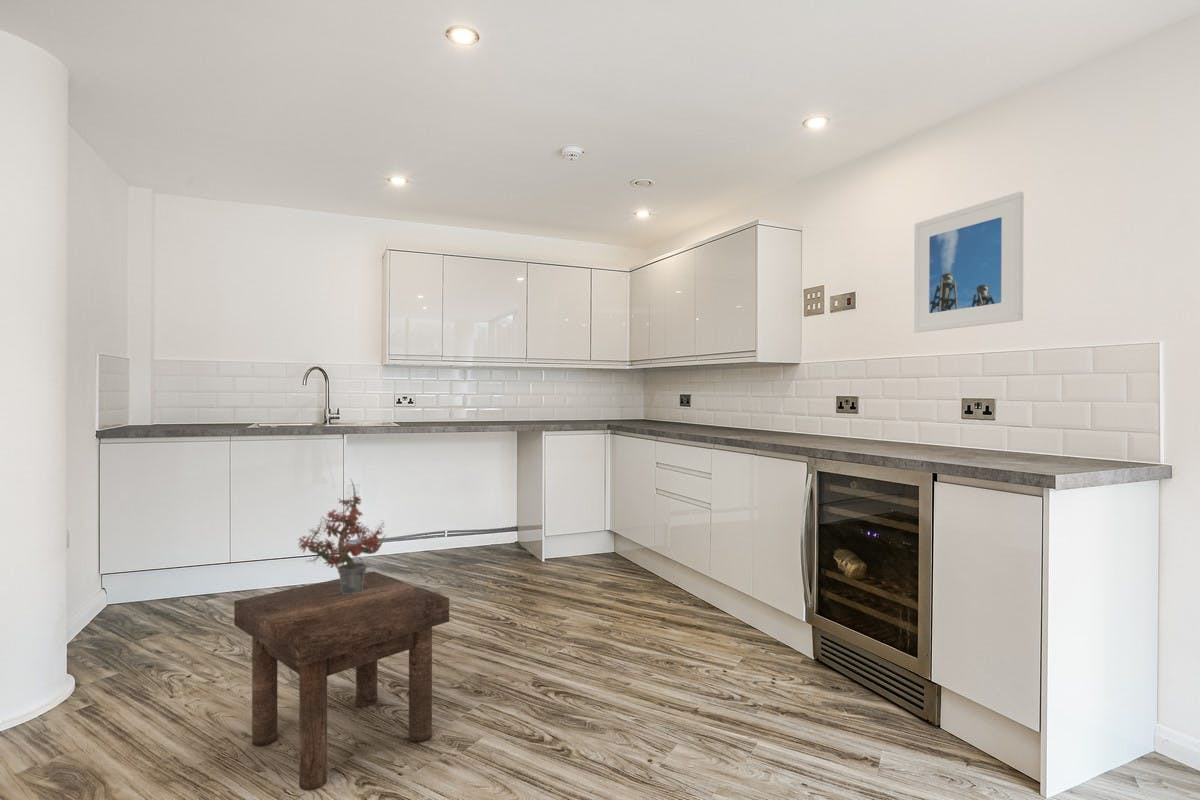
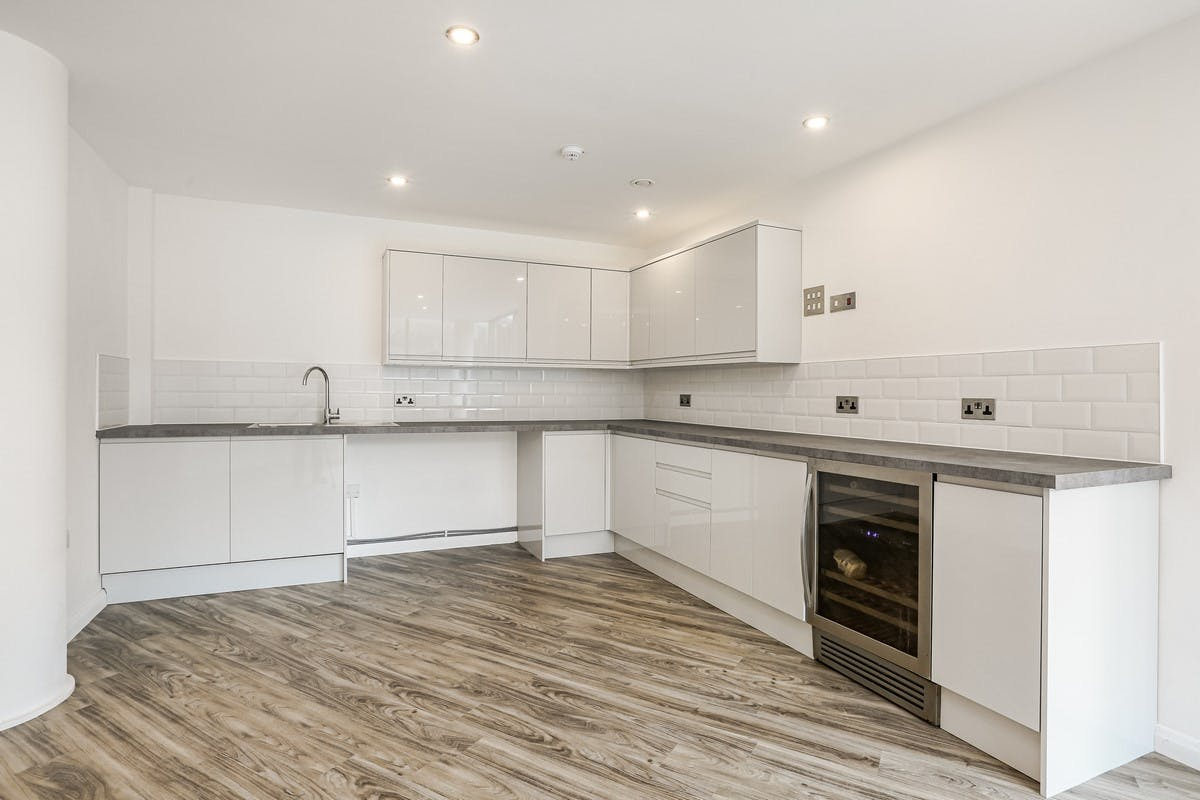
- potted plant (349, 534)
- stool (342, 668)
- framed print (964, 268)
